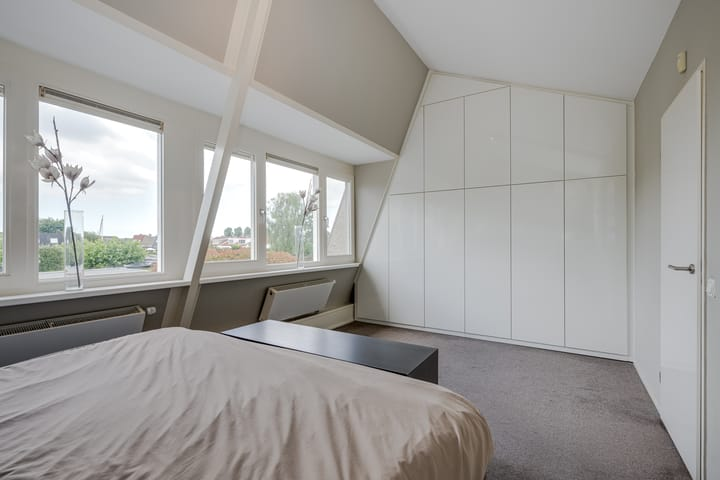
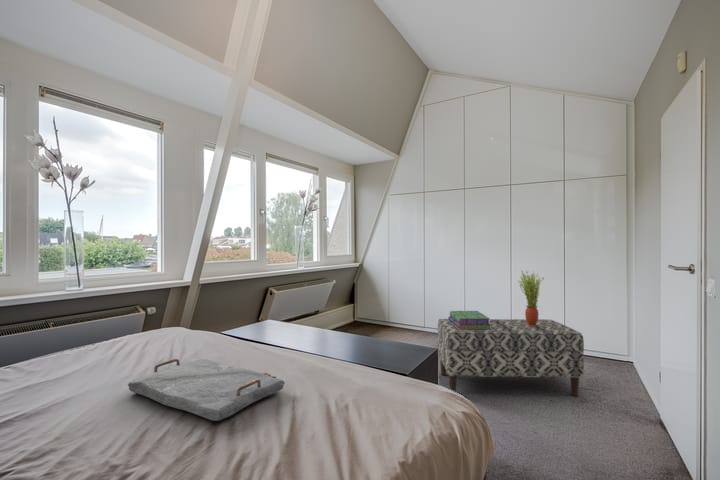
+ potted plant (530, 297)
+ bench (504, 354)
+ serving tray (213, 378)
+ stack of books (468, 319)
